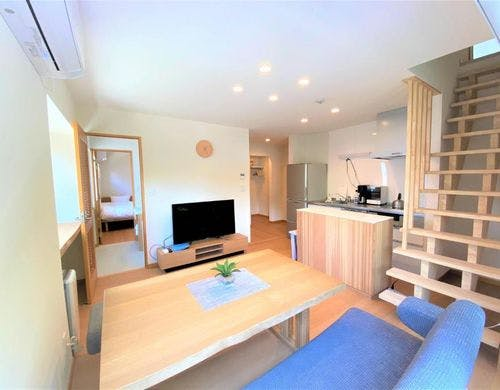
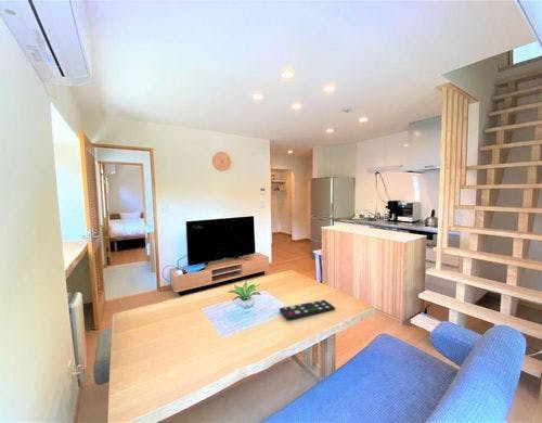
+ remote control (307, 308)
